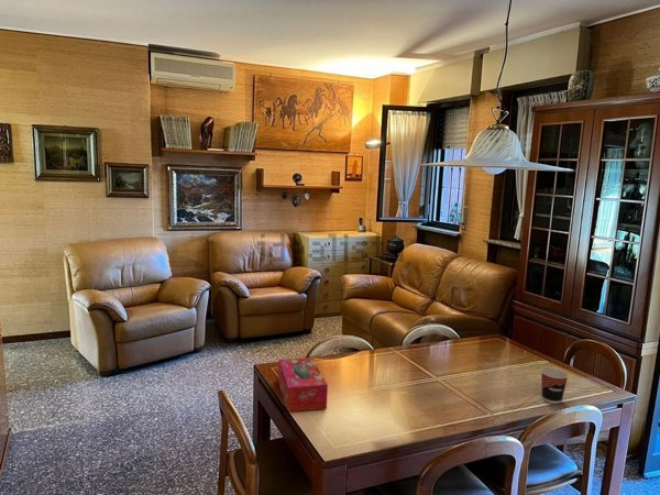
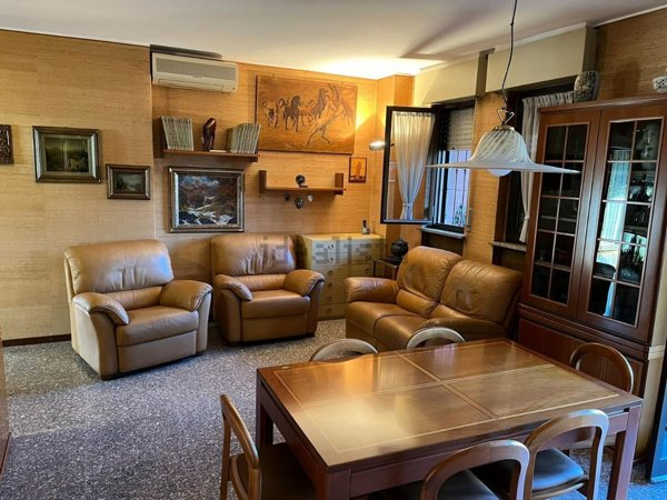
- cup (552, 385)
- tissue box (300, 382)
